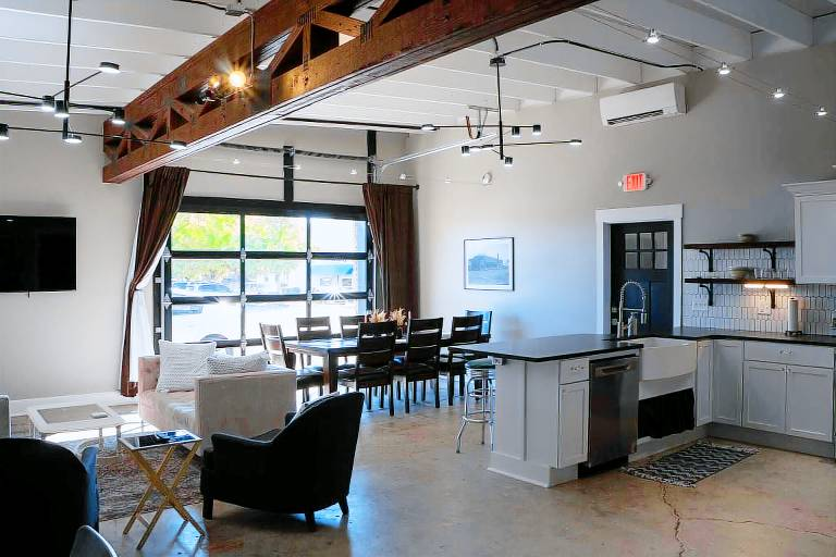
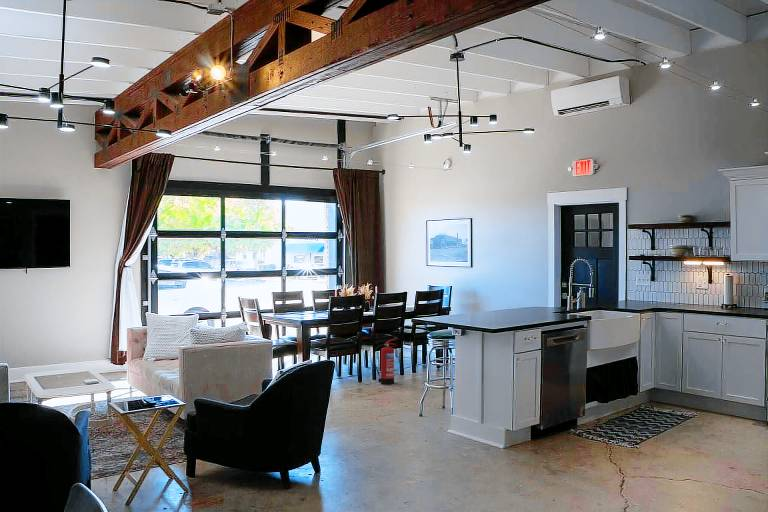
+ fire extinguisher (384, 361)
